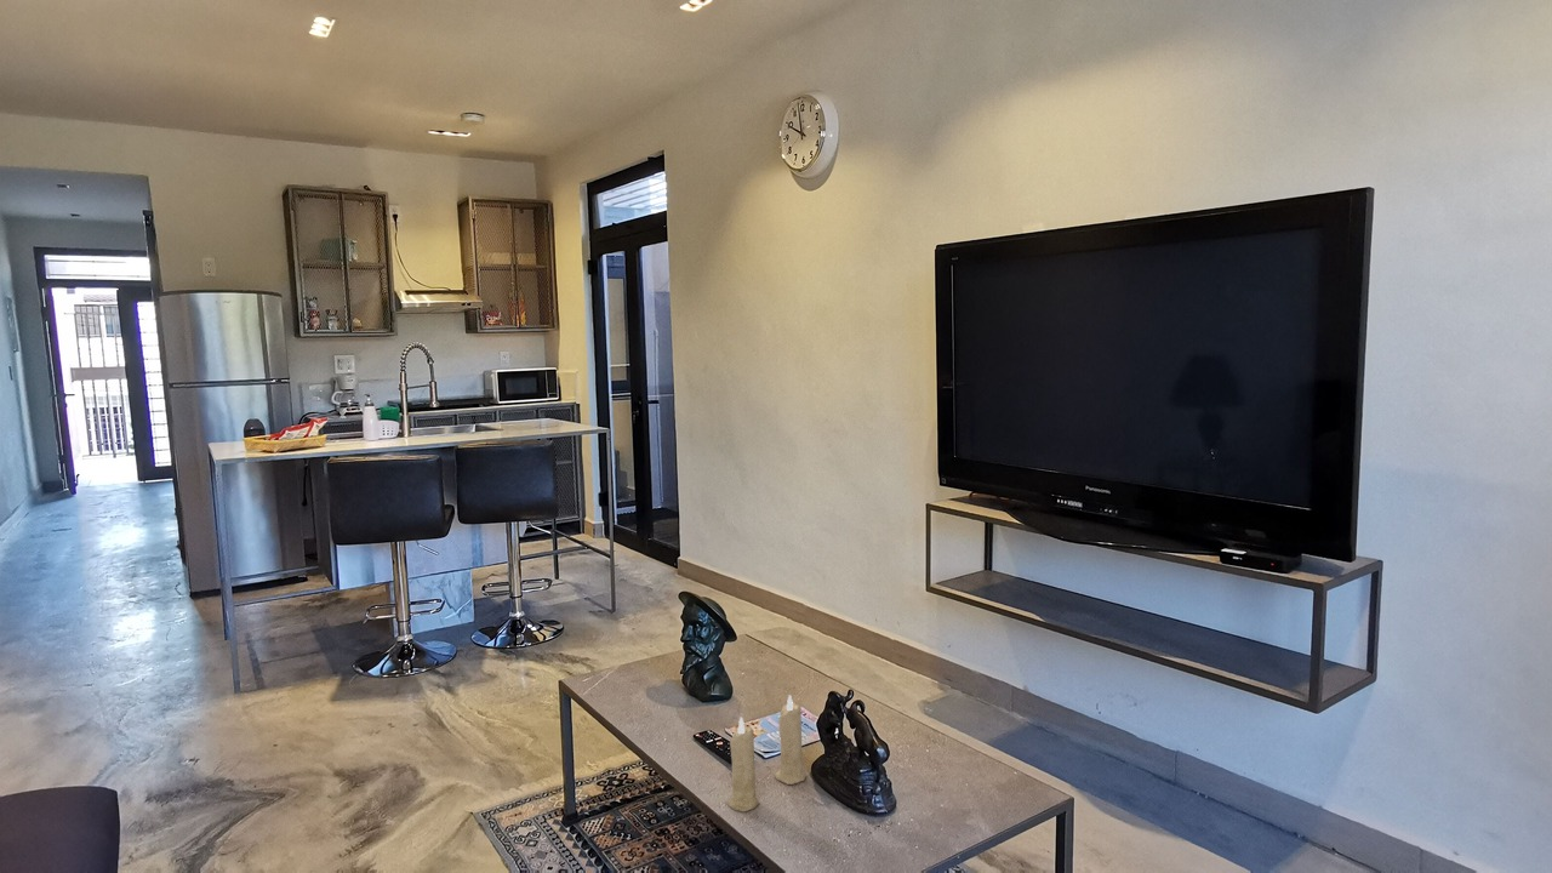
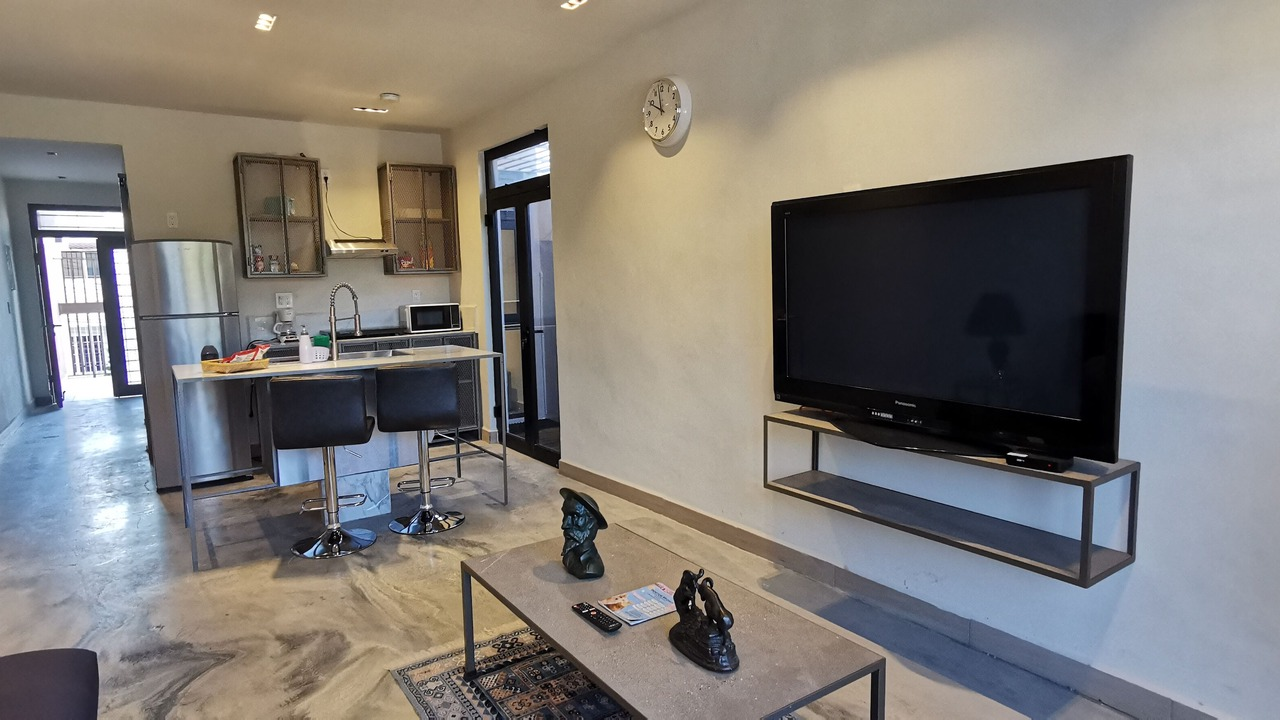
- candle (753, 747)
